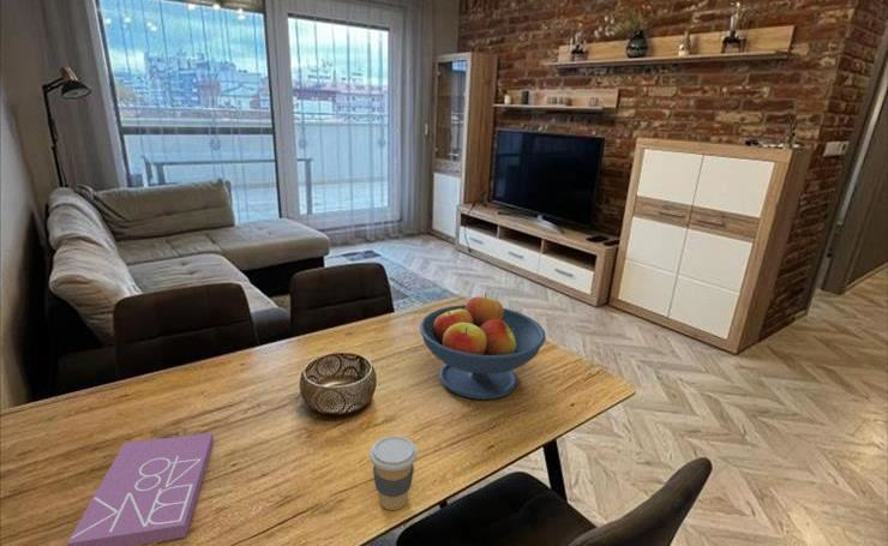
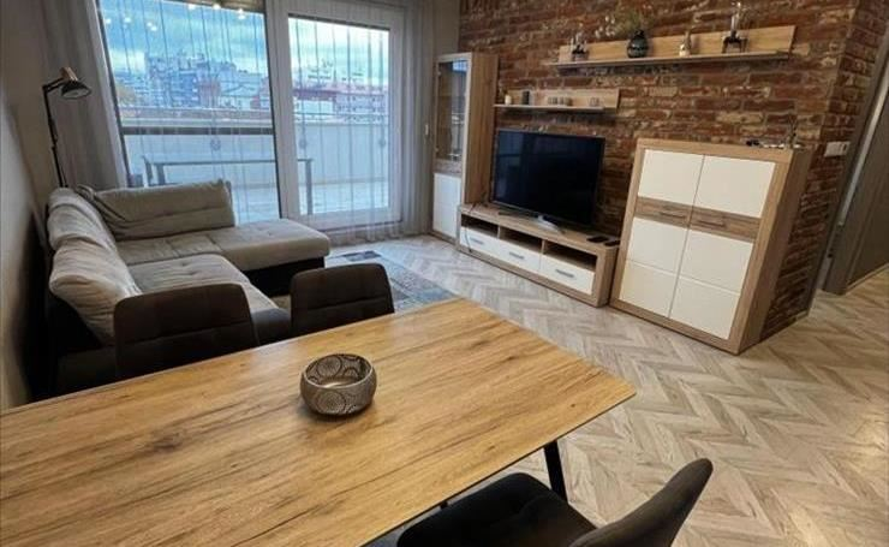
- fruit bowl (480, 343)
- coffee cup (392, 474)
- book (151, 485)
